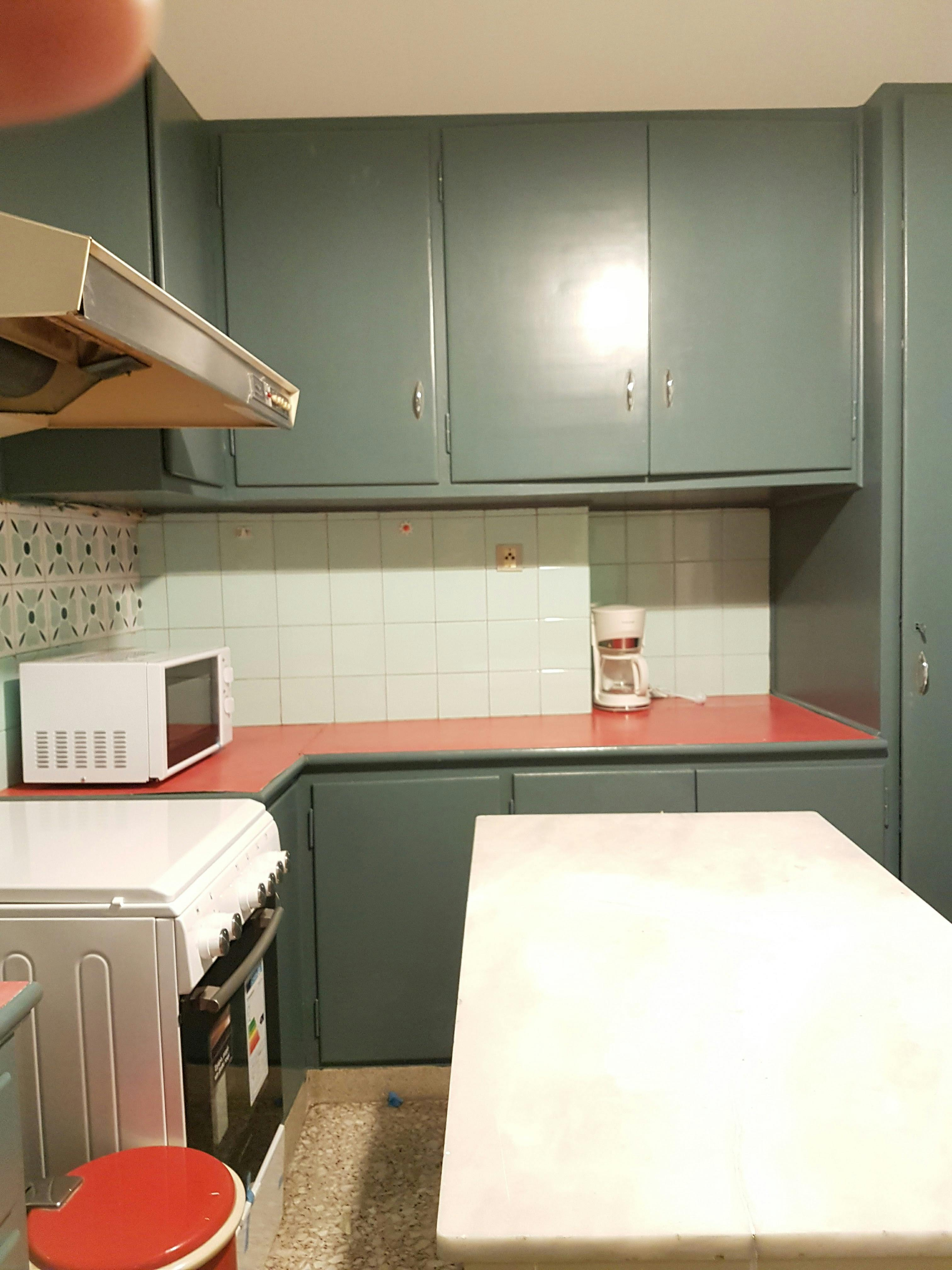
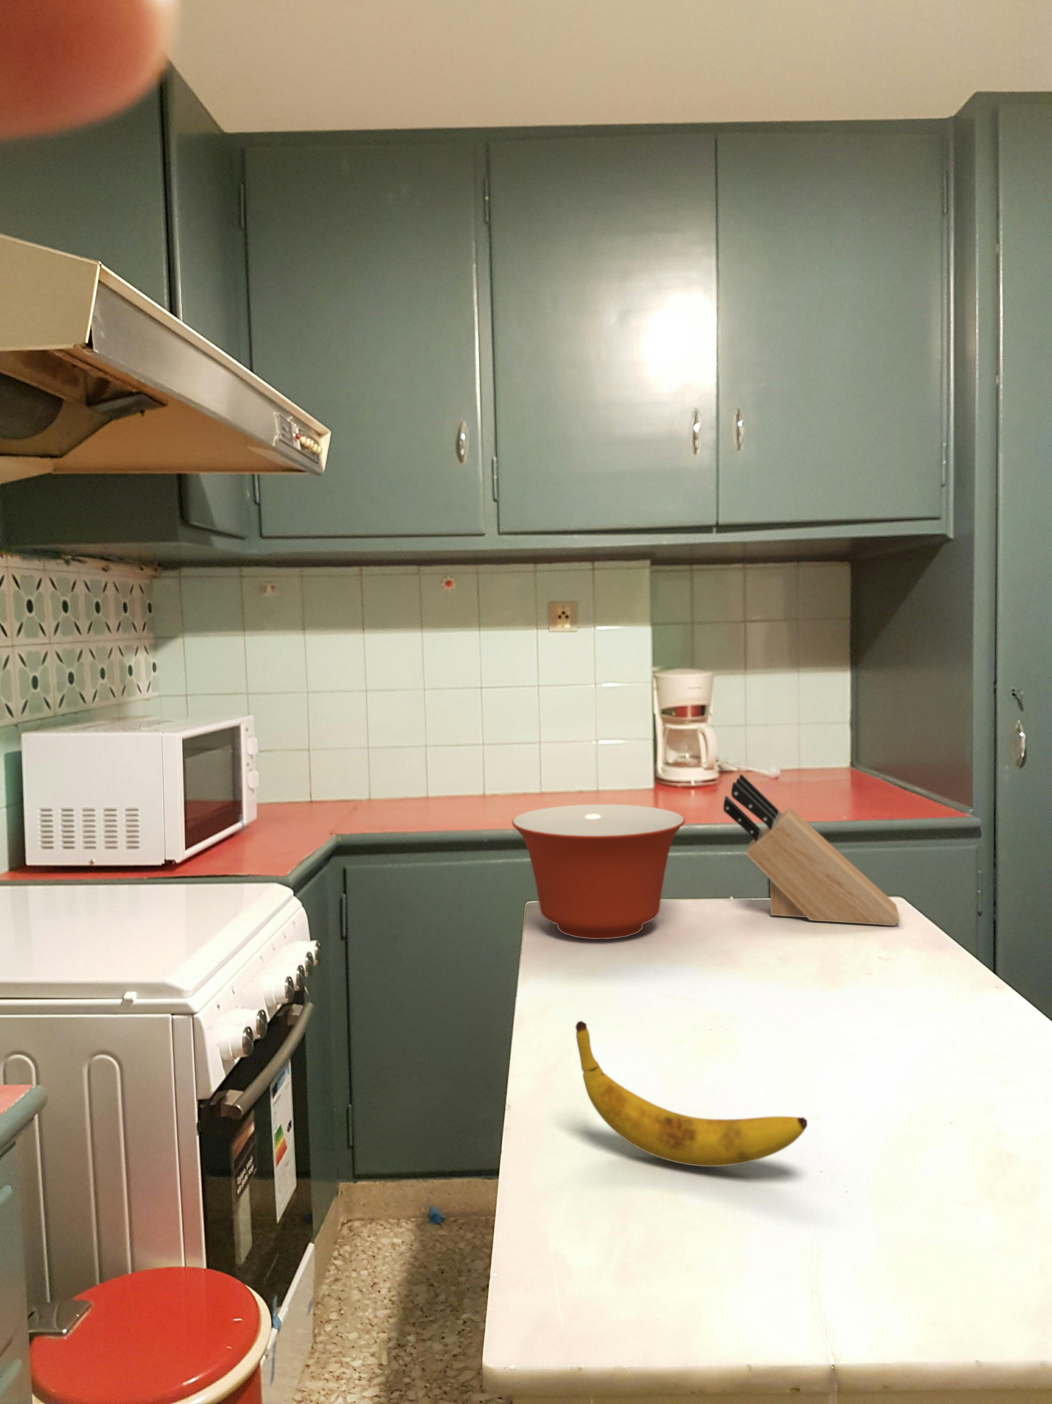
+ knife block (808, 846)
+ banana (683, 1114)
+ mixing bowl (599, 872)
